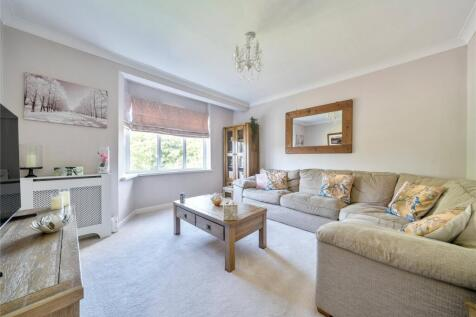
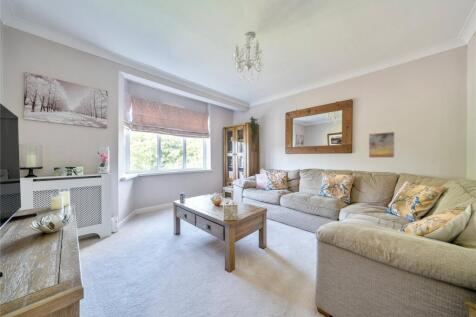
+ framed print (381, 145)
